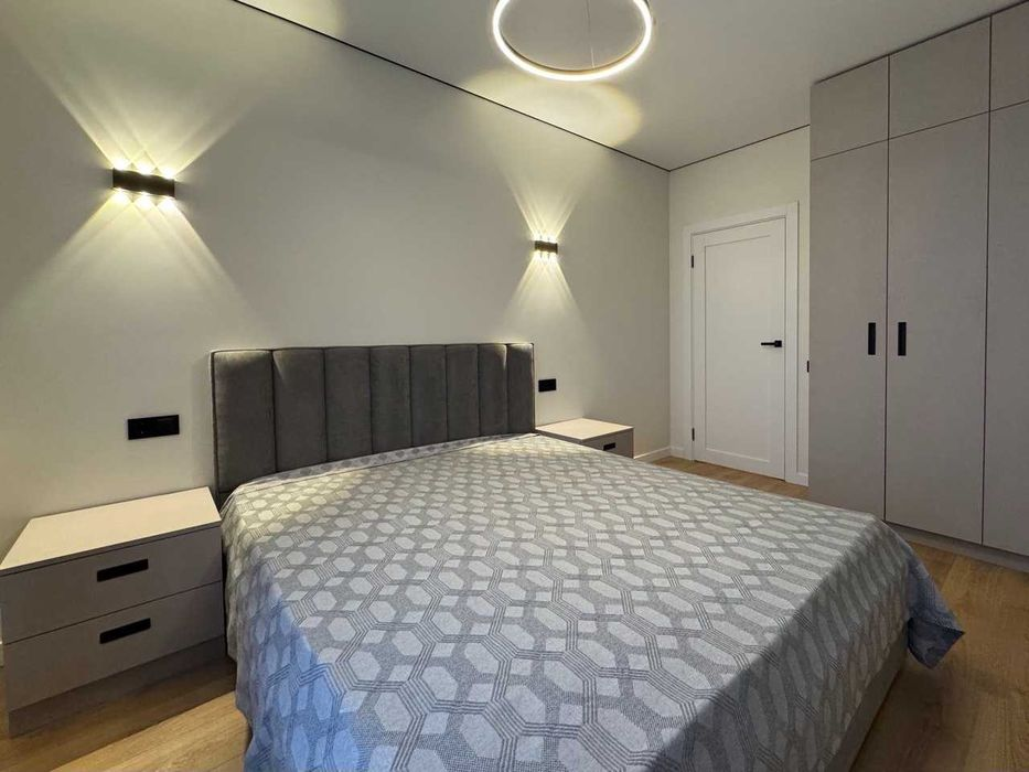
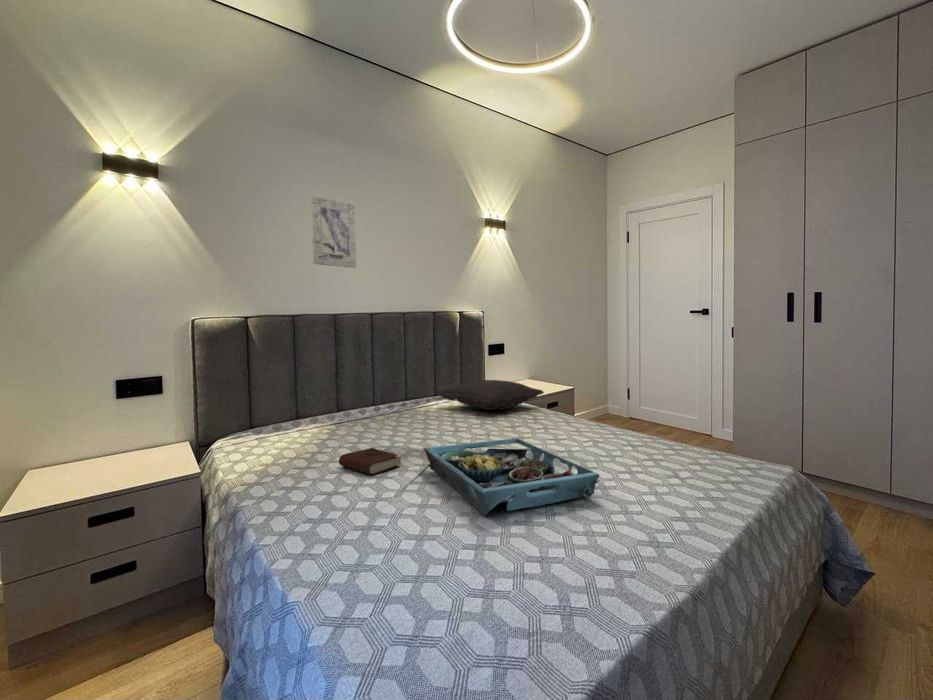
+ pillow (490, 394)
+ serving tray (502, 469)
+ book (370, 460)
+ wall art (334, 233)
